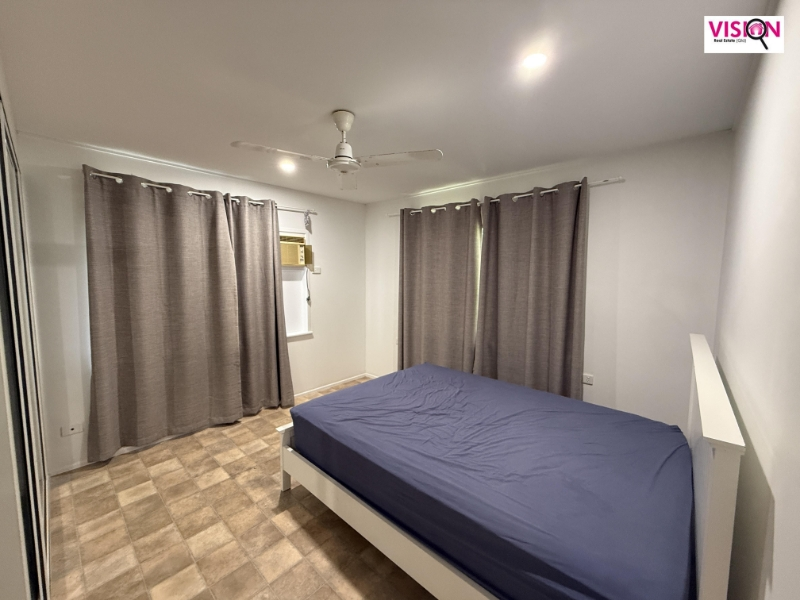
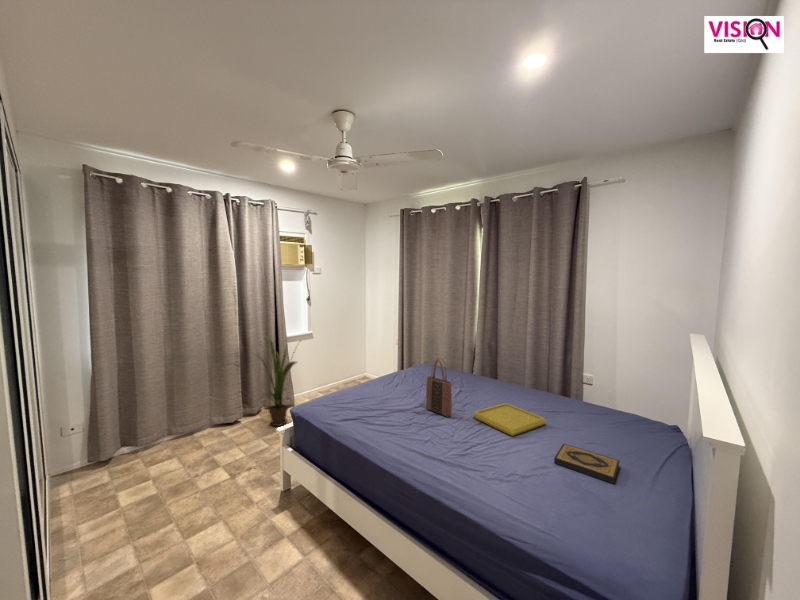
+ hardback book (586, 461)
+ tote bag (438, 385)
+ house plant (272, 380)
+ serving tray (508, 417)
